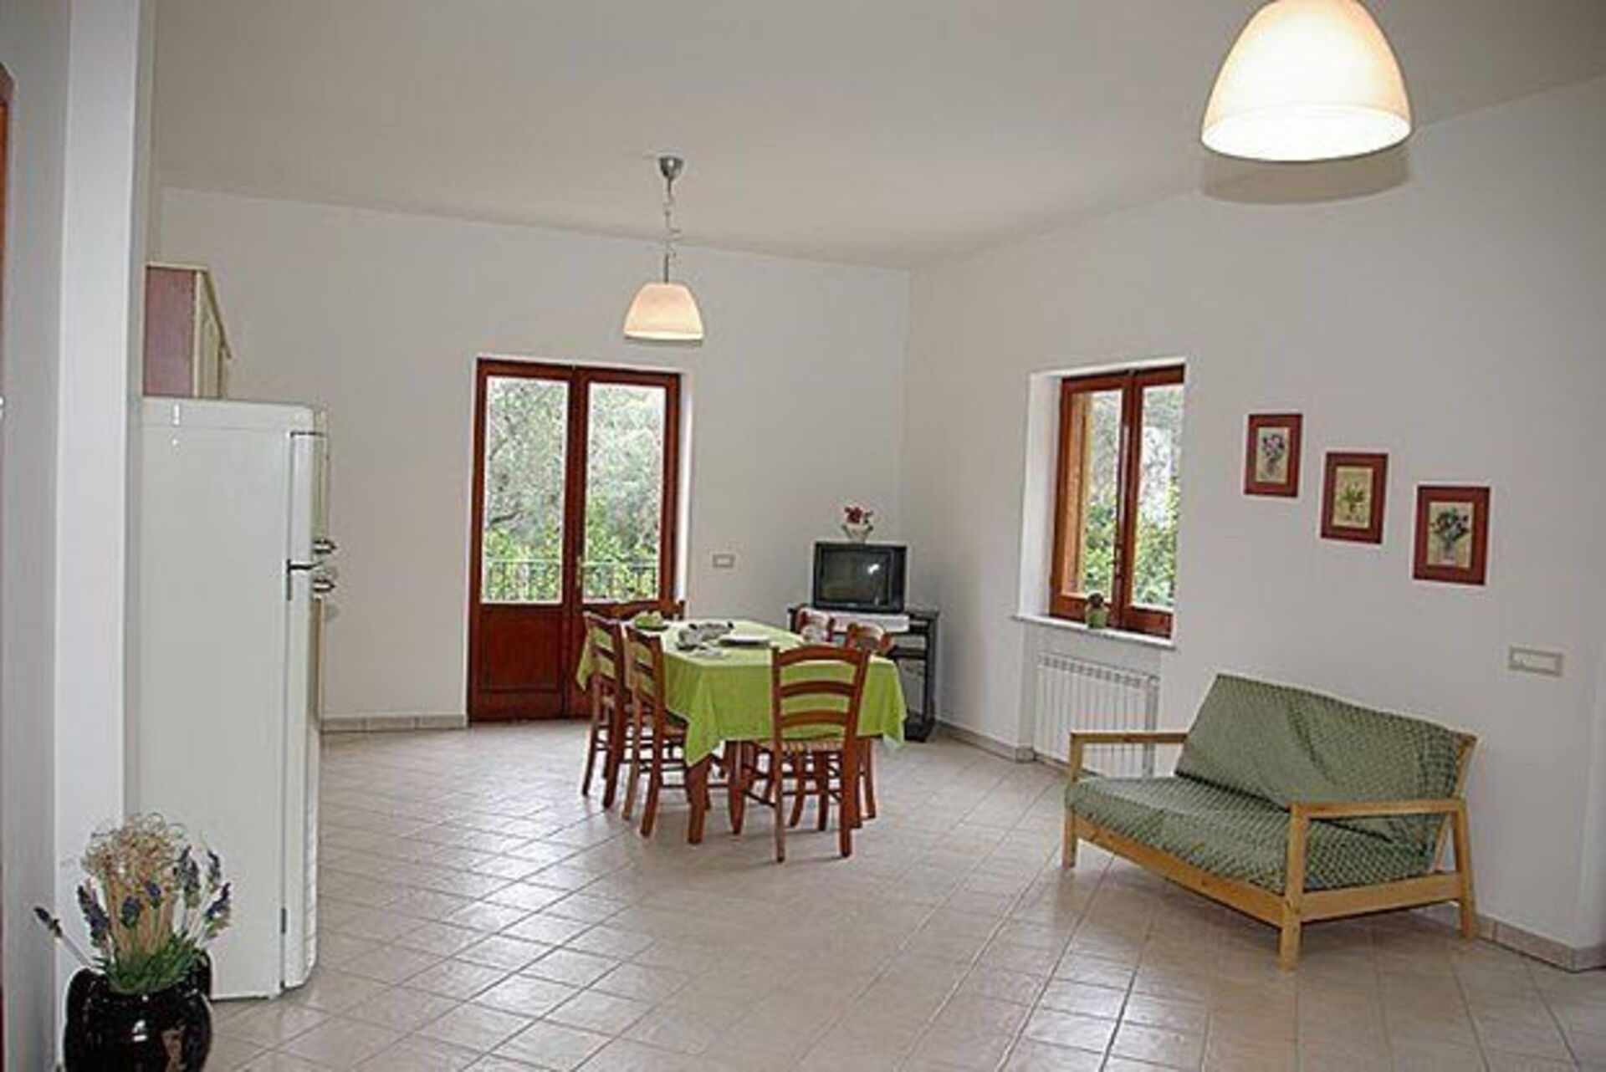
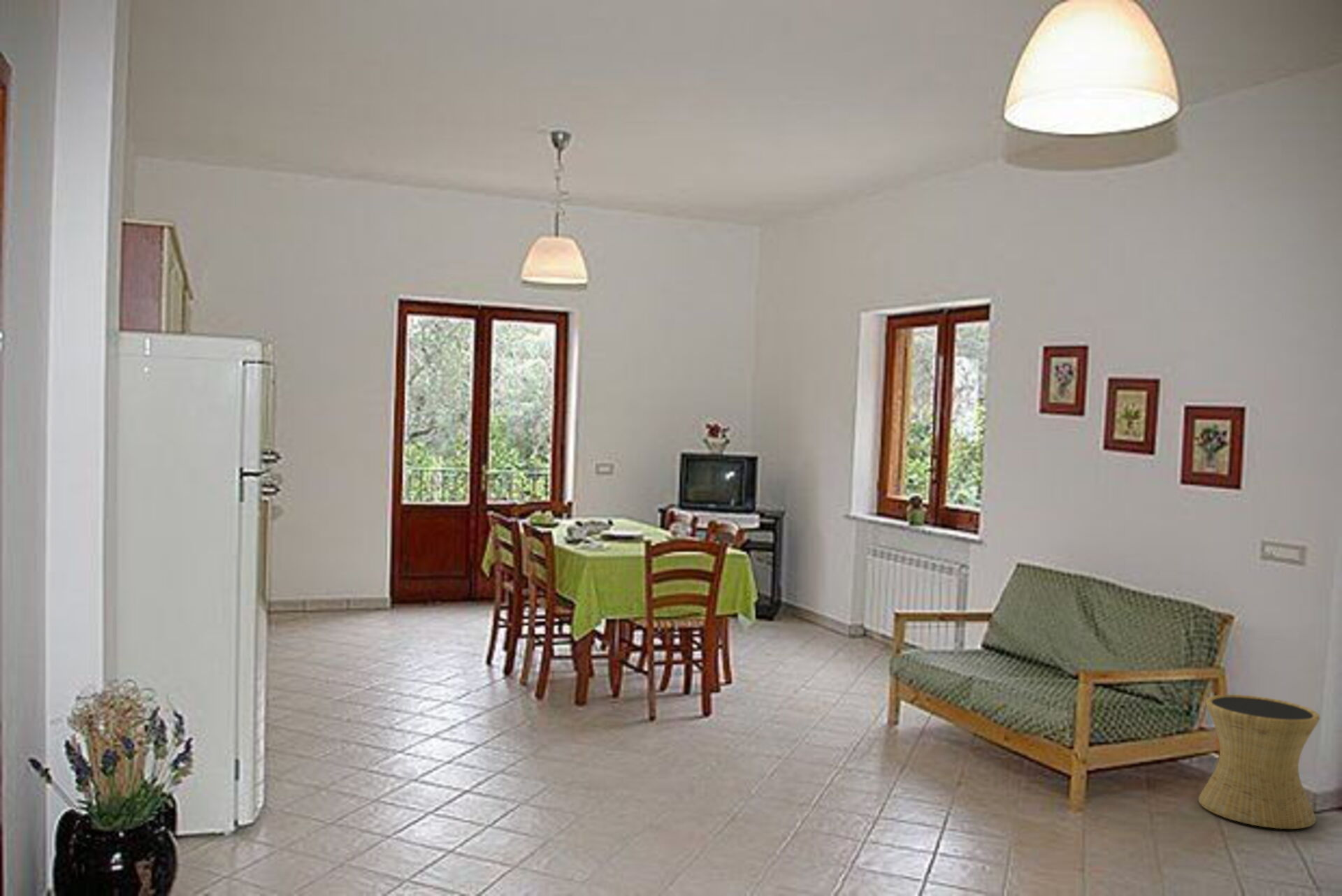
+ side table (1258, 759)
